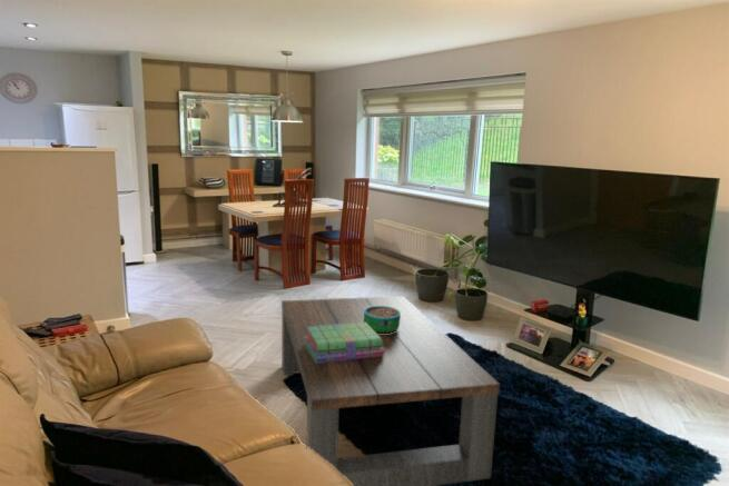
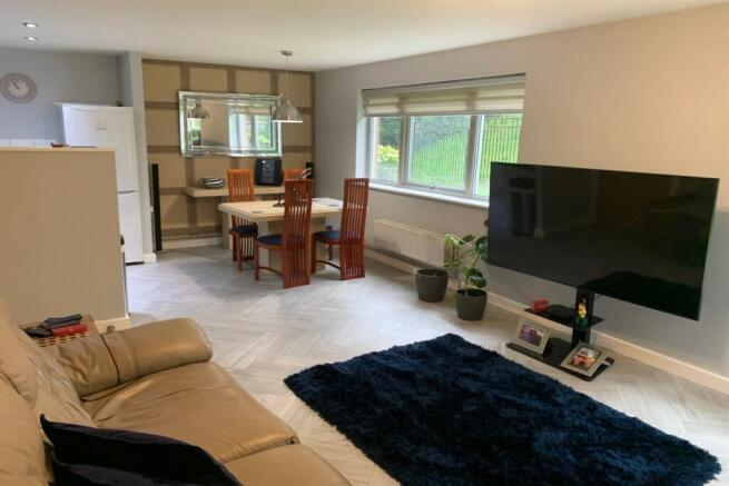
- decorative bowl (381, 319)
- stack of books (343, 340)
- coffee table (367, 374)
